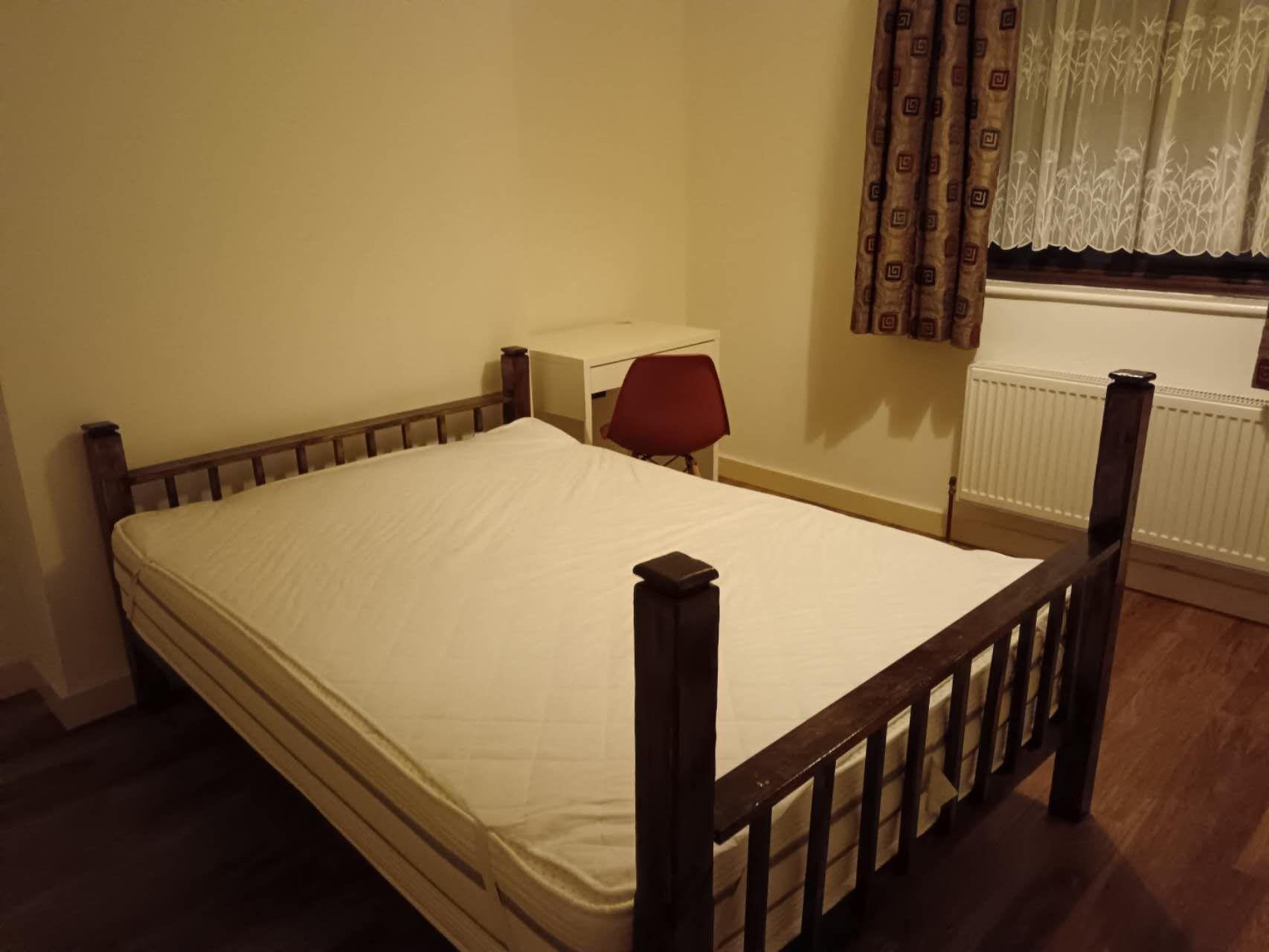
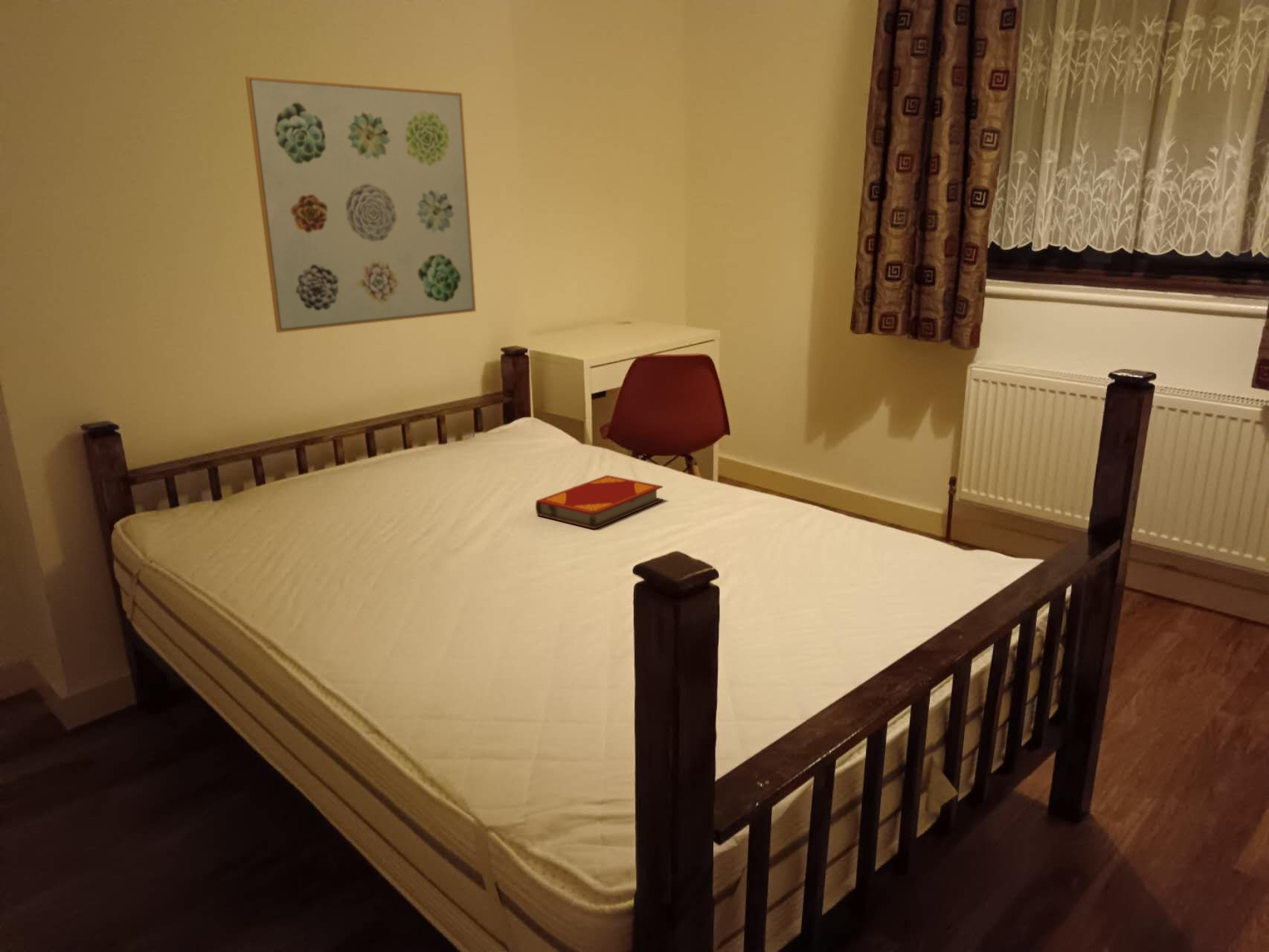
+ hardback book (600, 500)
+ wall art (373, 207)
